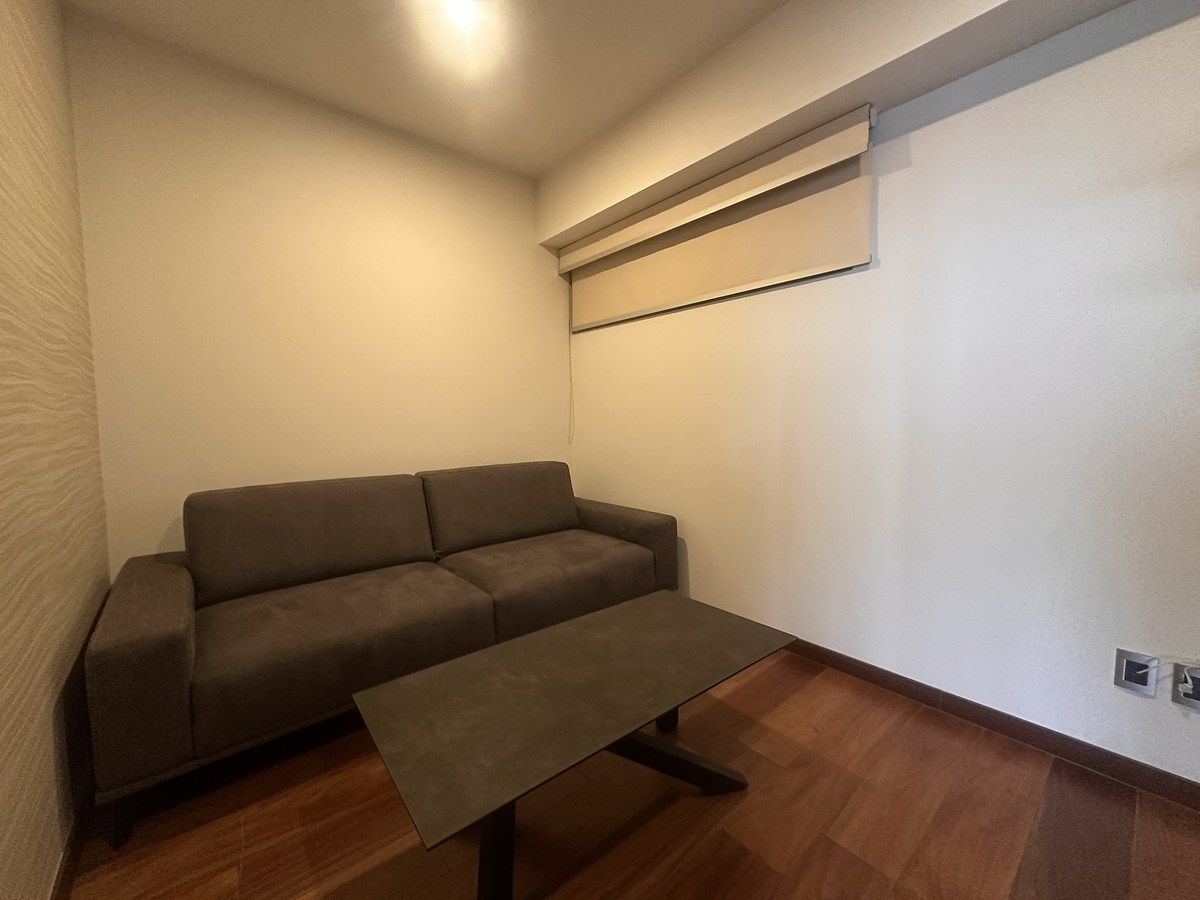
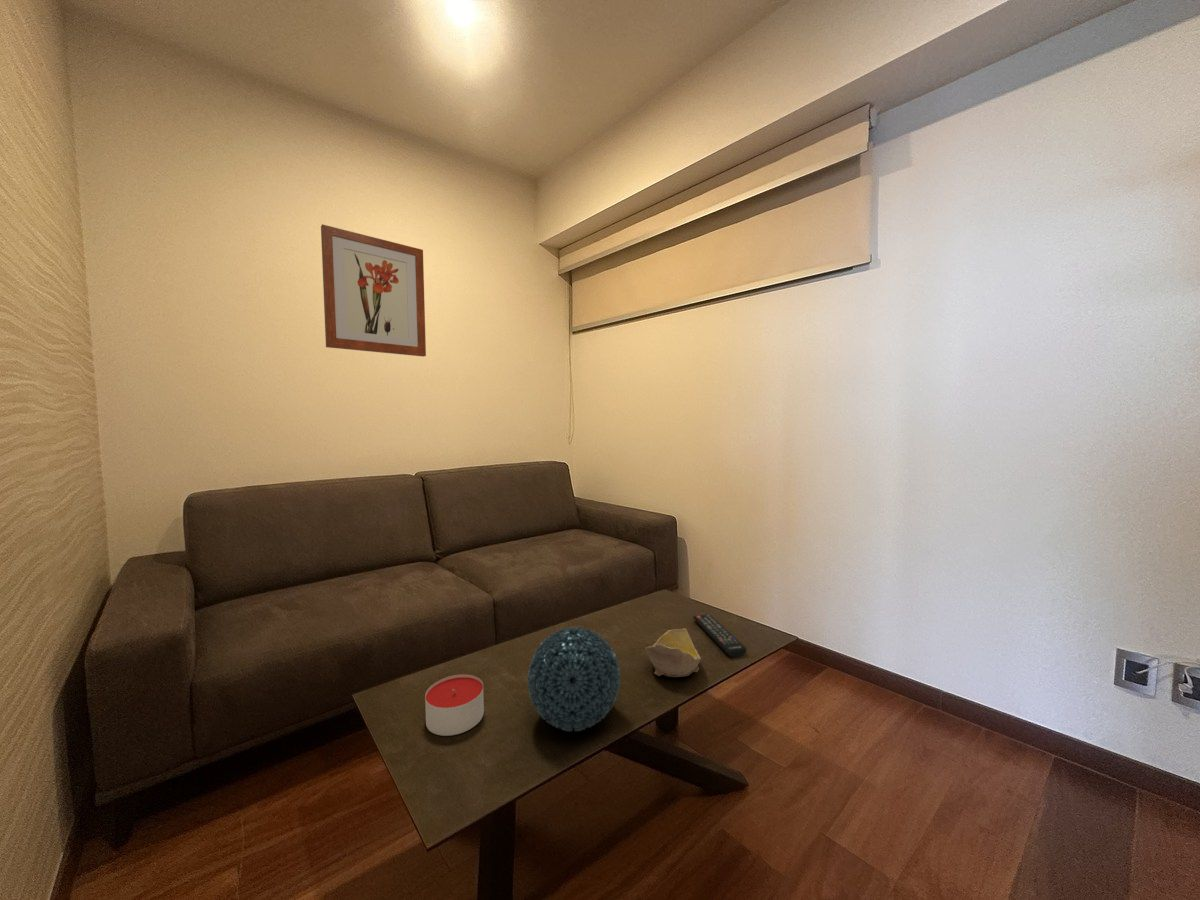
+ remote control (717, 633)
+ wall art (377, 295)
+ bowl (673, 649)
+ decorative ball (574, 676)
+ candle (455, 702)
